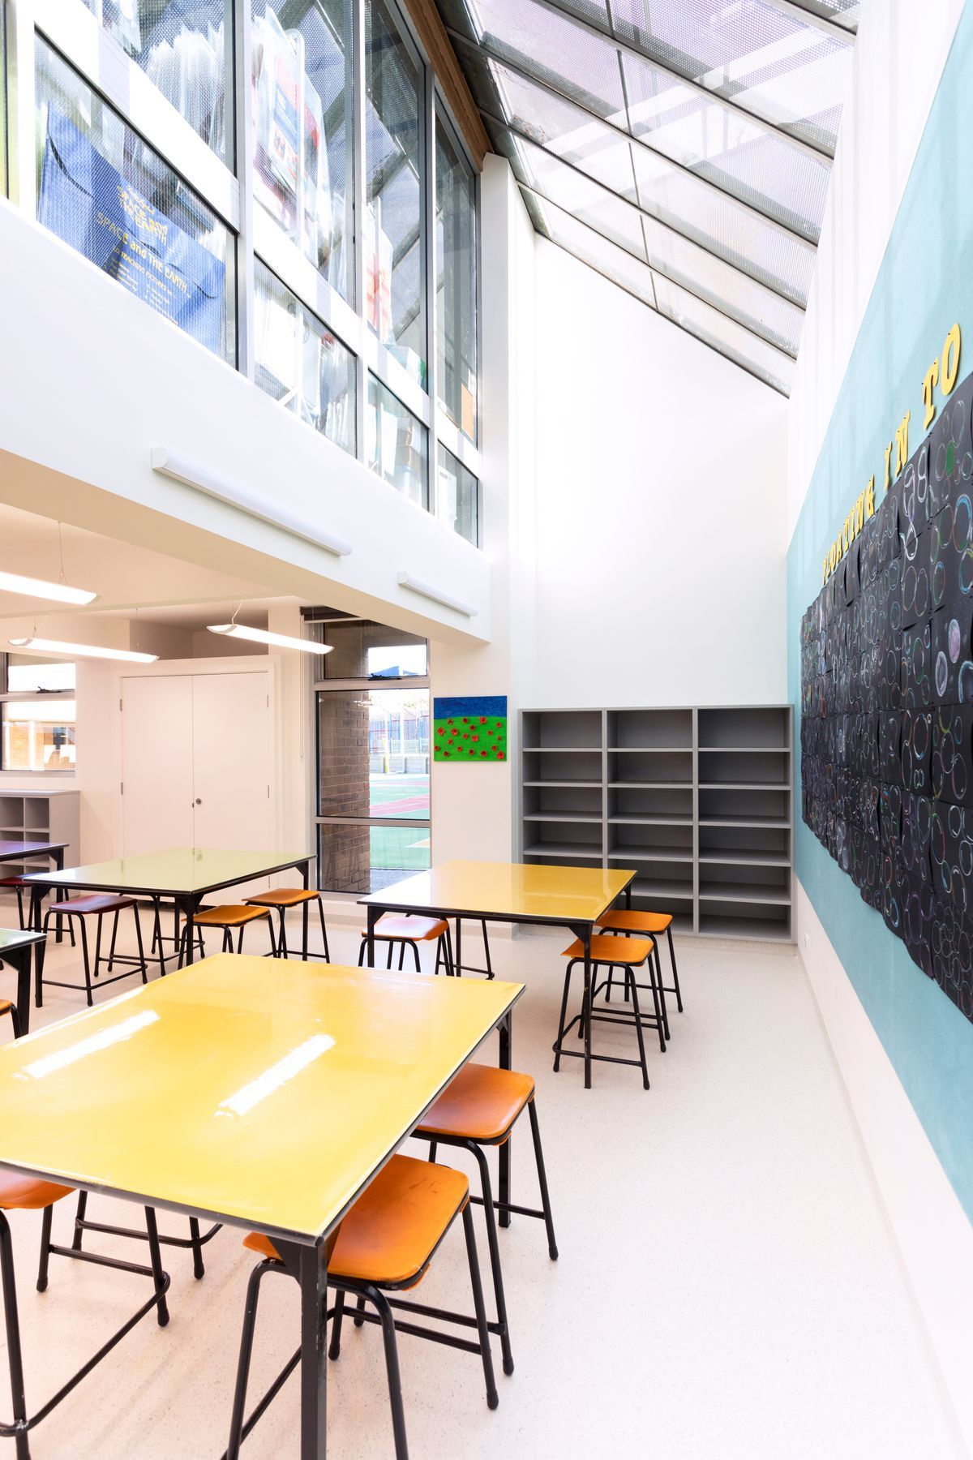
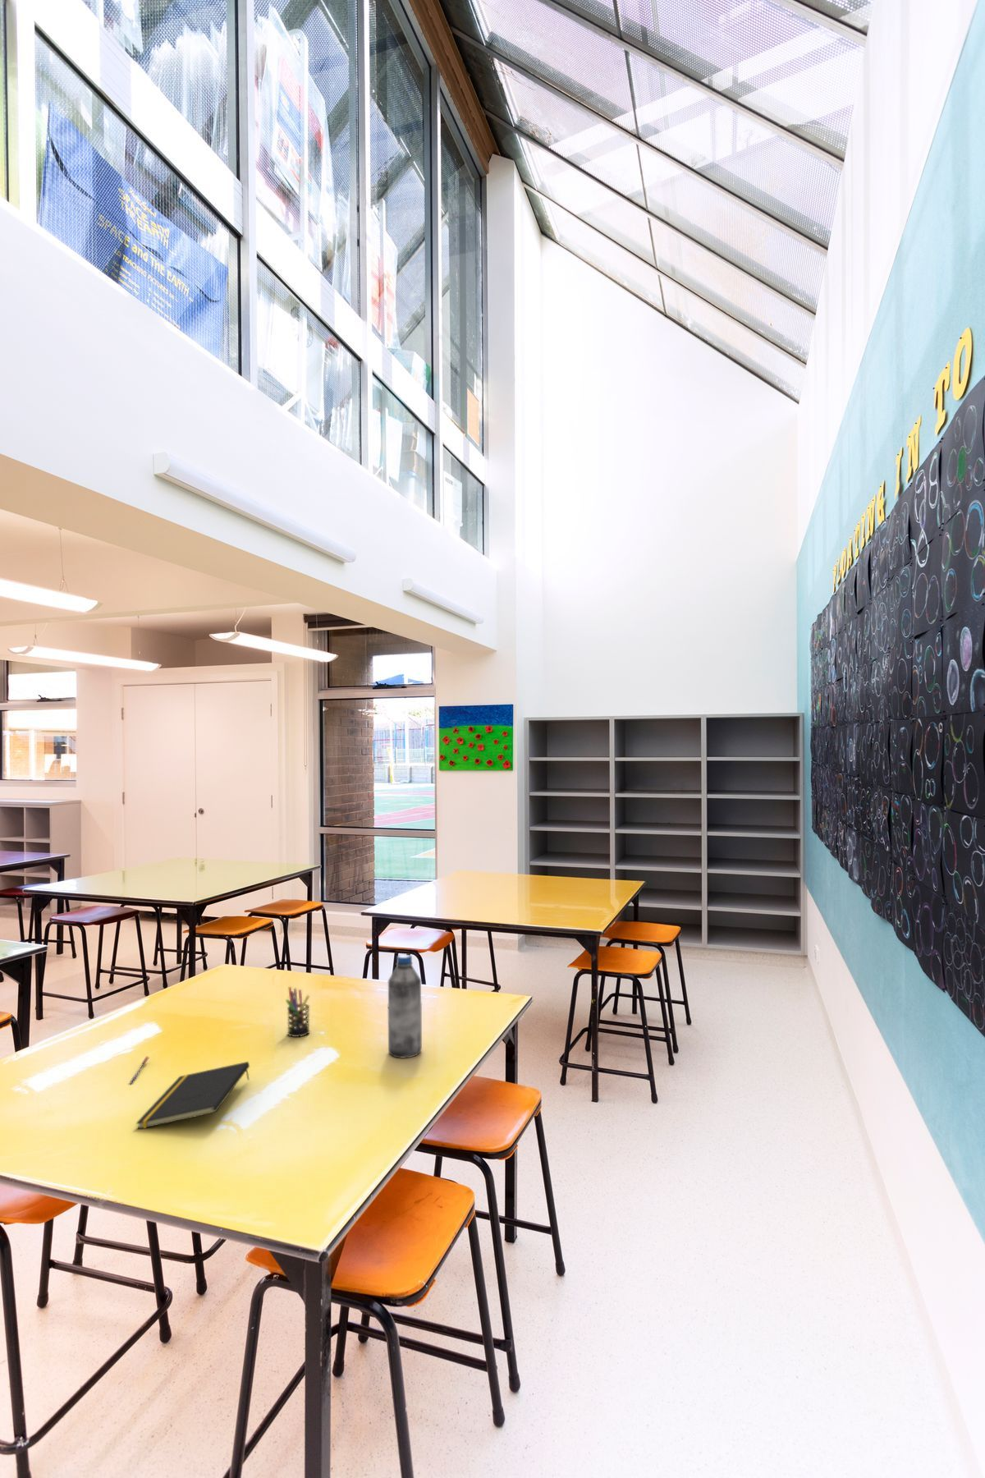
+ pen holder (296, 1011)
+ notepad (196, 1093)
+ water bottle (405, 1003)
+ pen (139, 1069)
